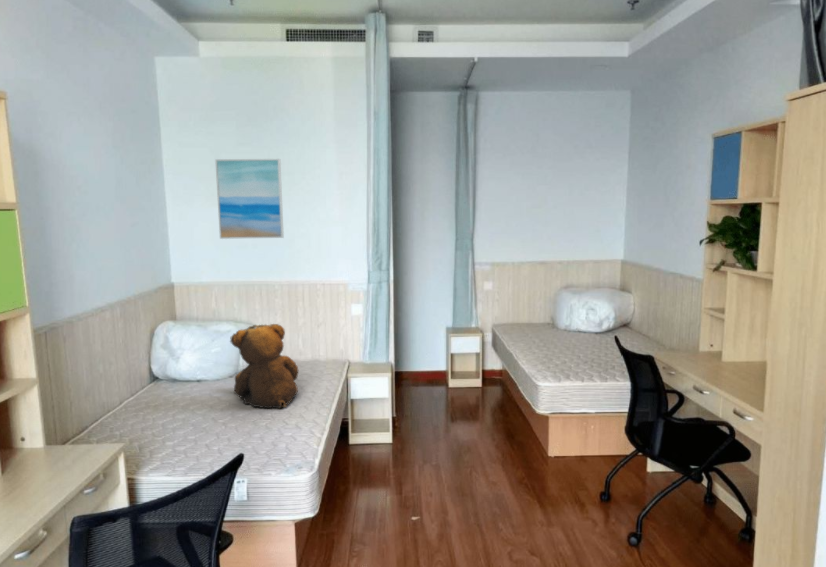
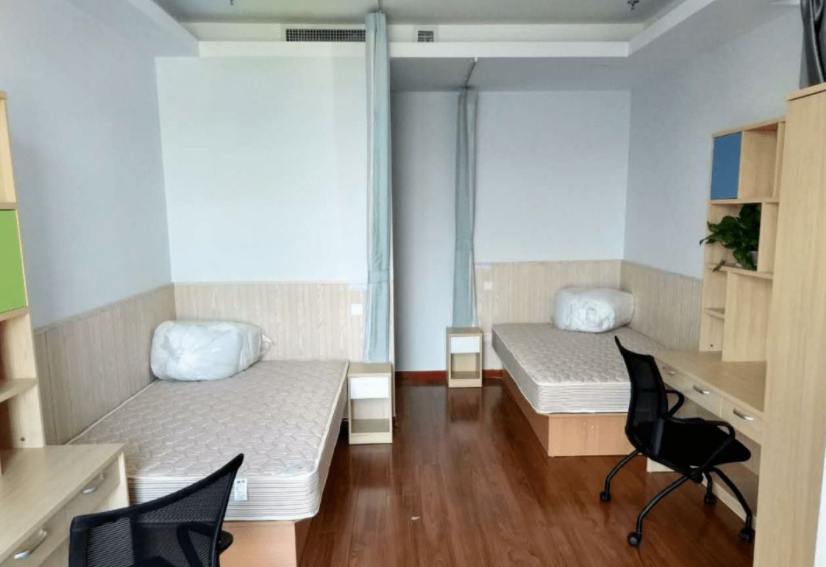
- wall art (250, 199)
- teddy bear (263, 360)
